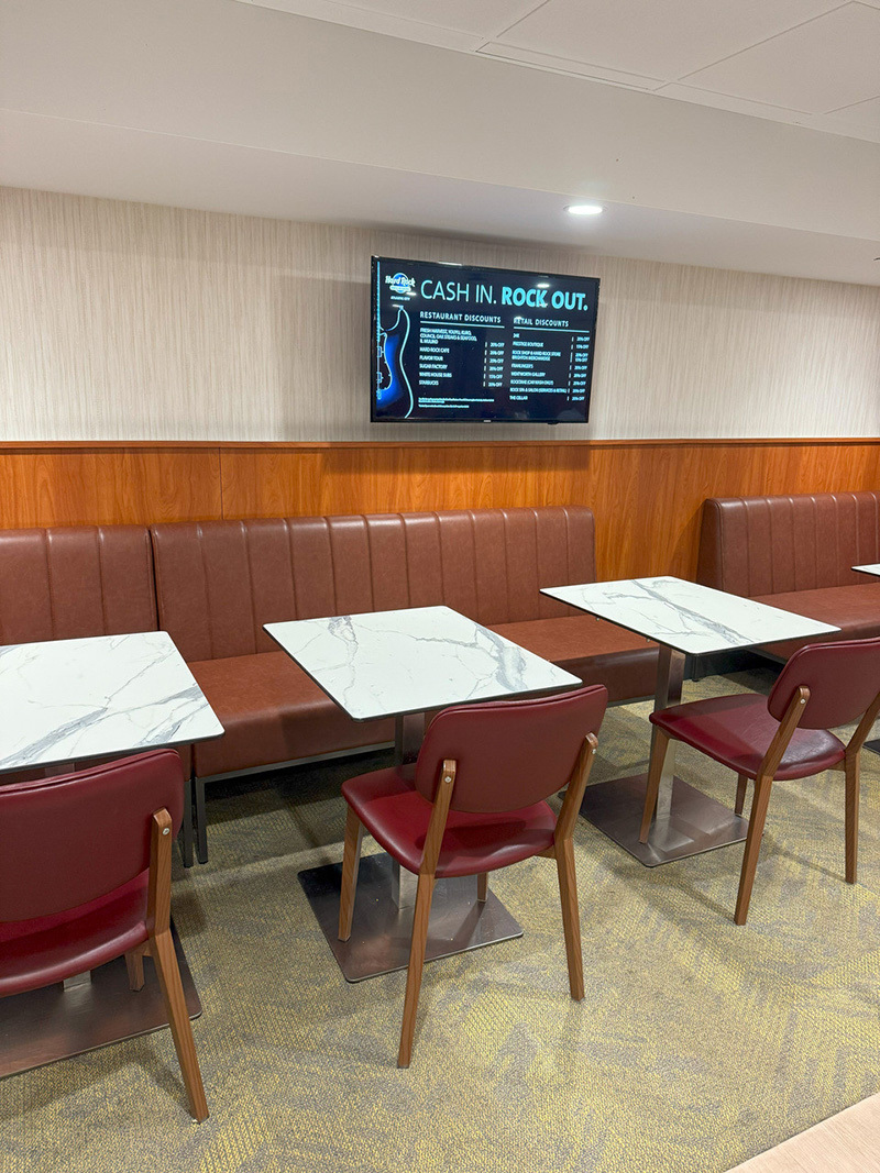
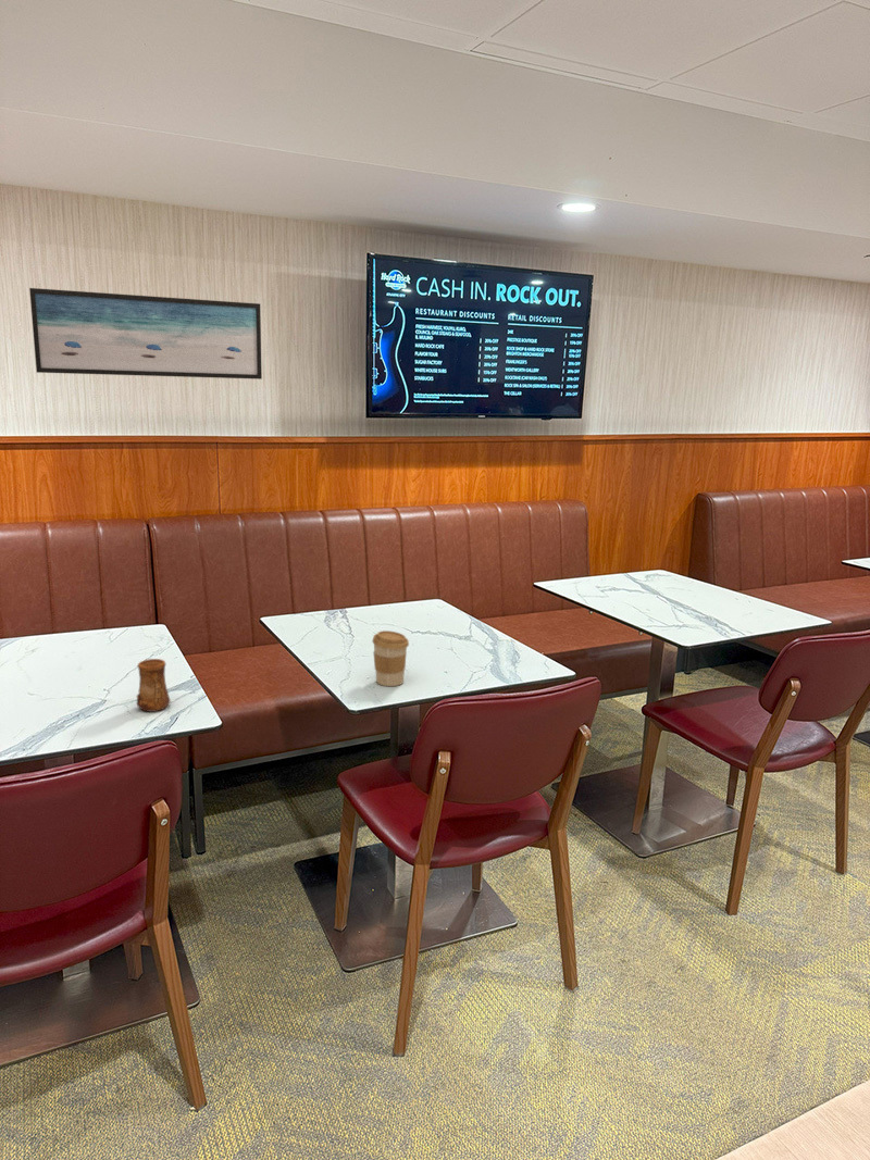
+ coffee cup (389, 657)
+ wall art (152, 336)
+ cup (152, 685)
